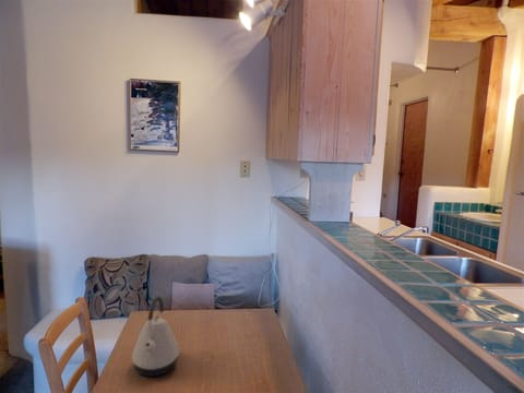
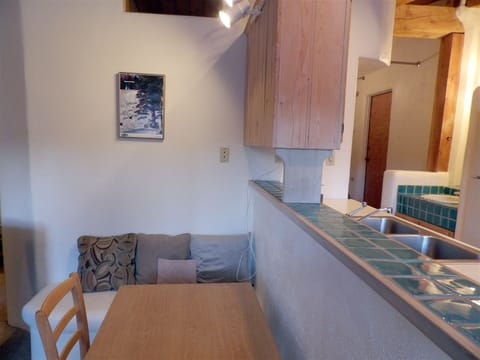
- kettle (155, 333)
